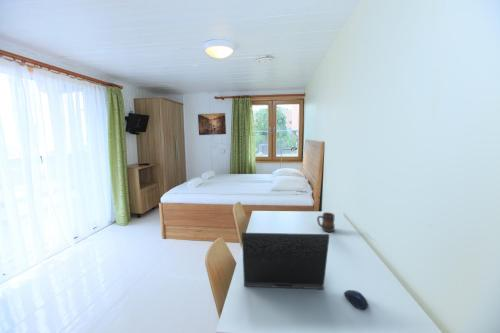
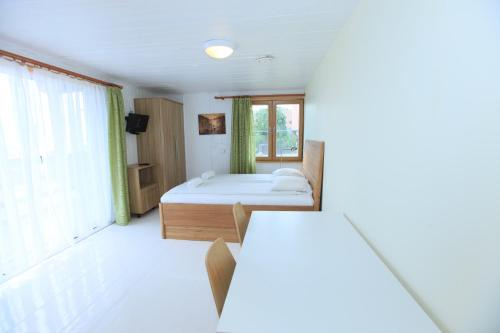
- computer mouse (356, 296)
- mug (325, 221)
- laptop (281, 246)
